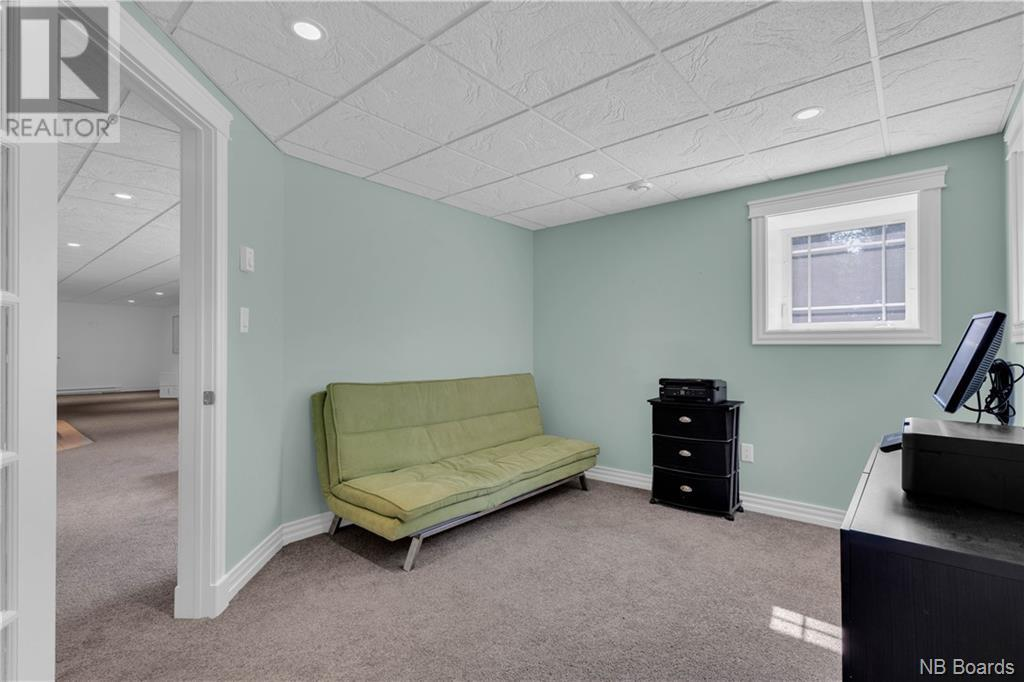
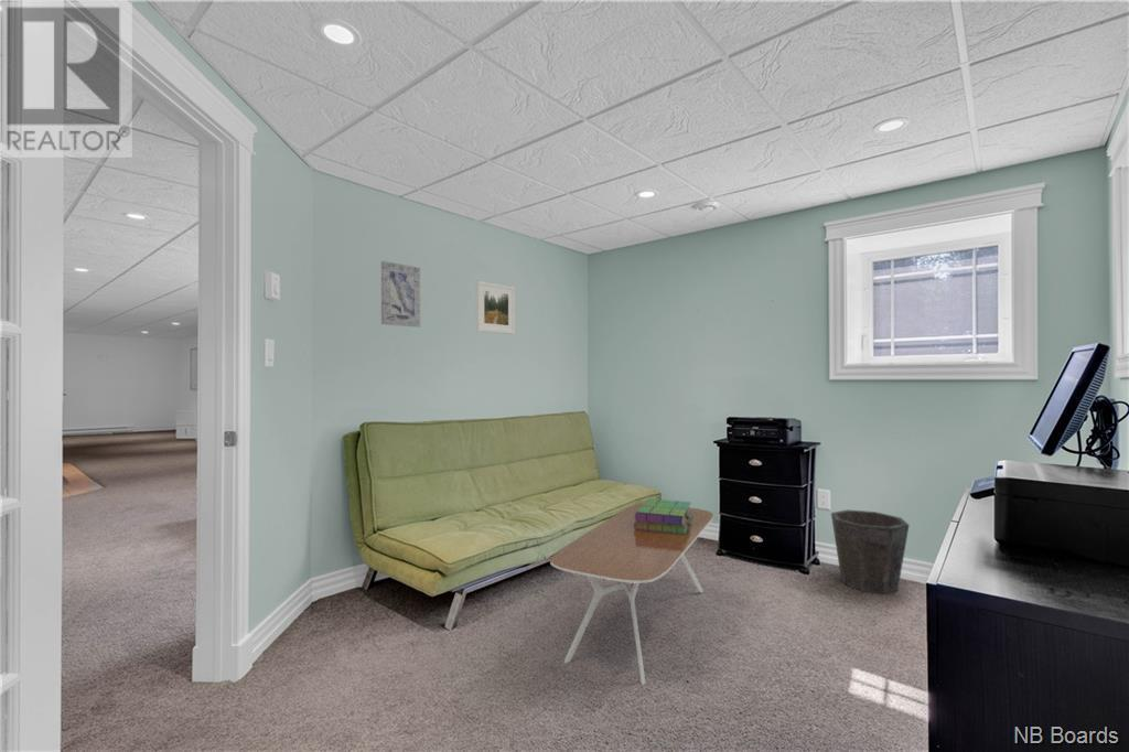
+ wall art (400, 294)
+ coffee table (643, 577)
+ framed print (495, 308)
+ stack of books (664, 514)
+ waste bin (868, 550)
